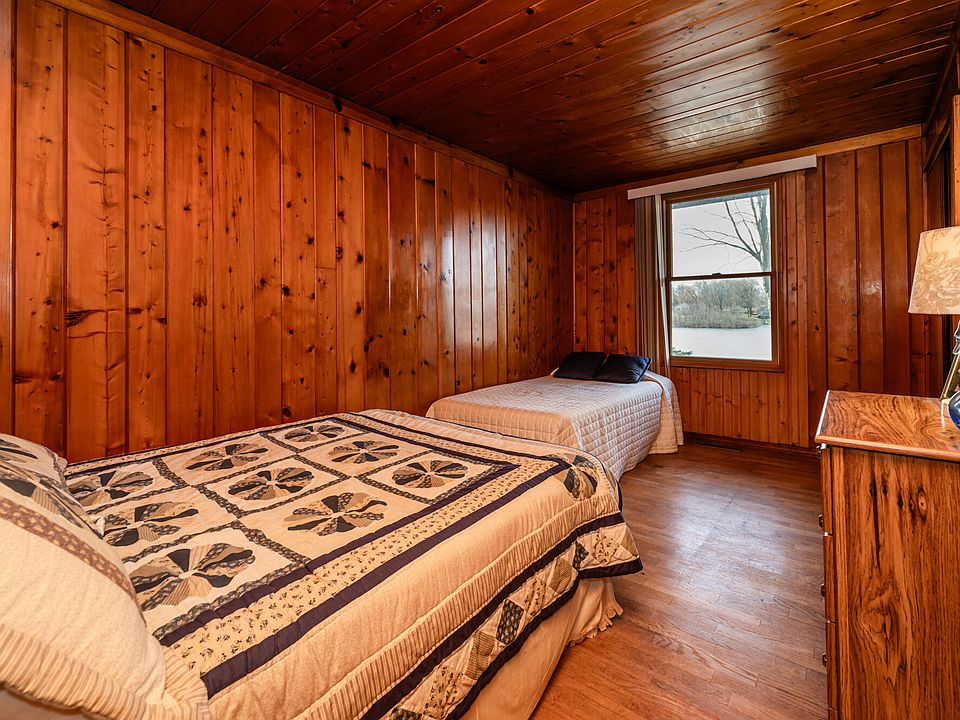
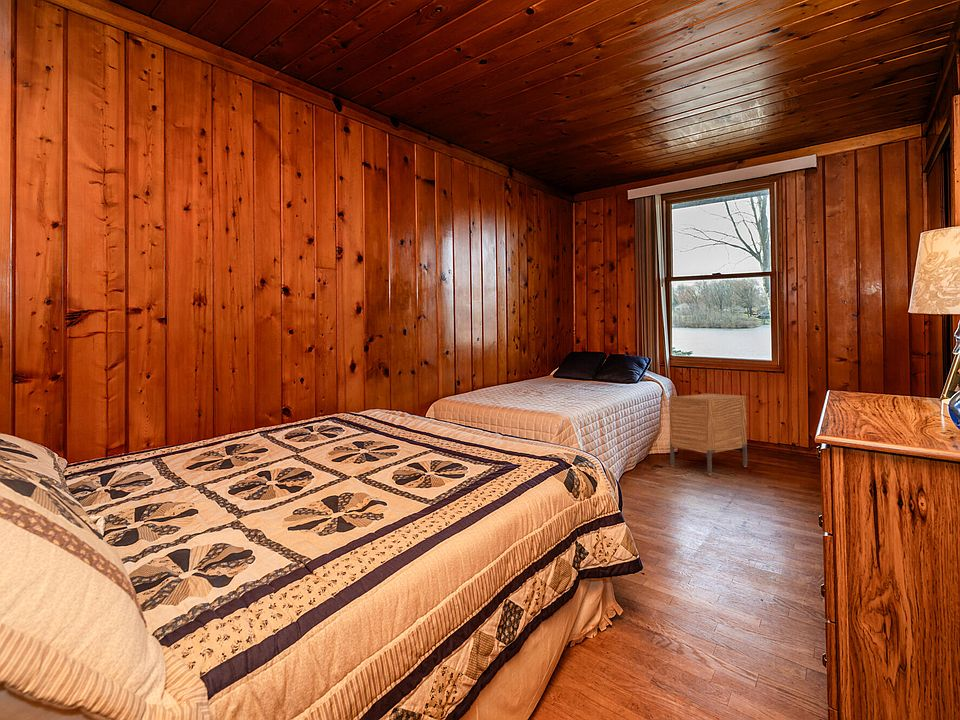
+ nightstand (707, 431)
